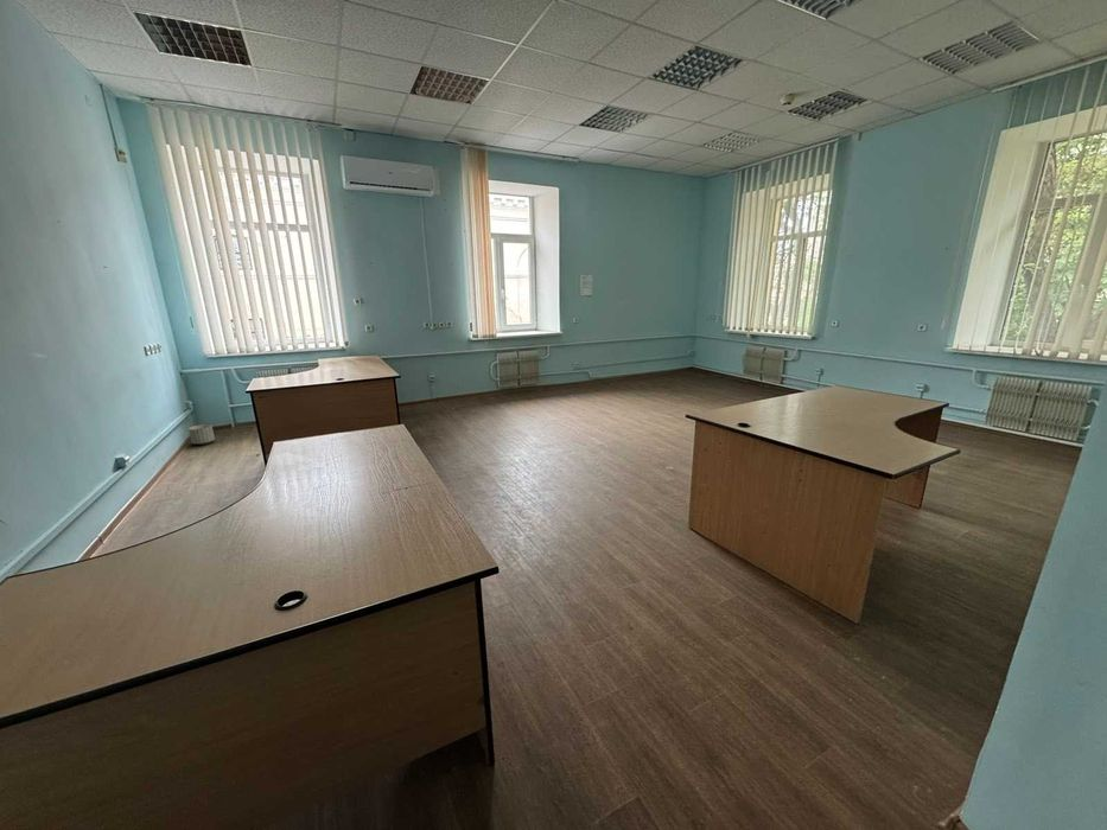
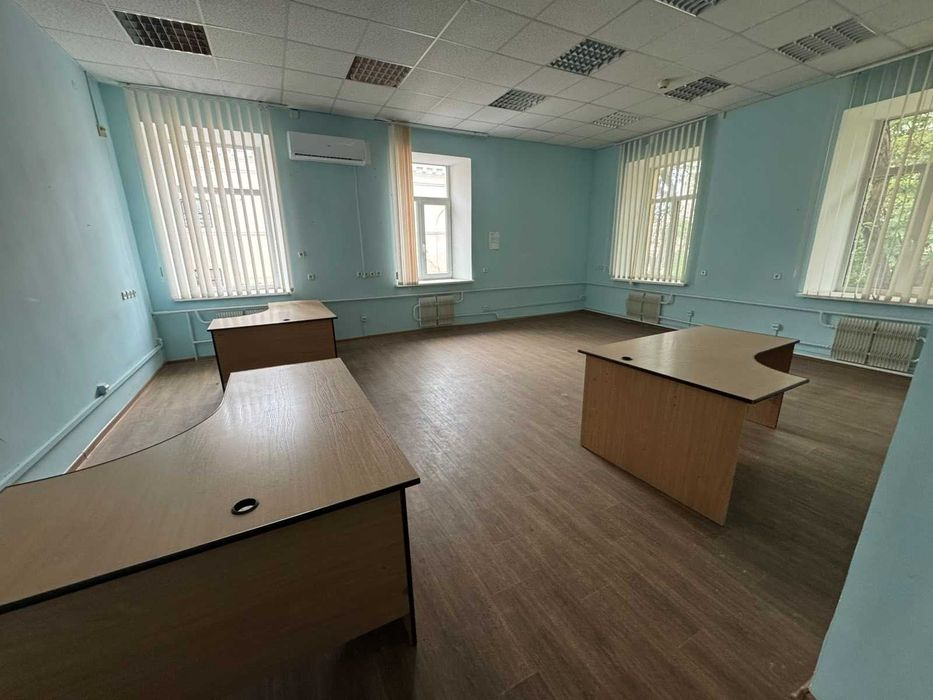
- planter (202, 435)
